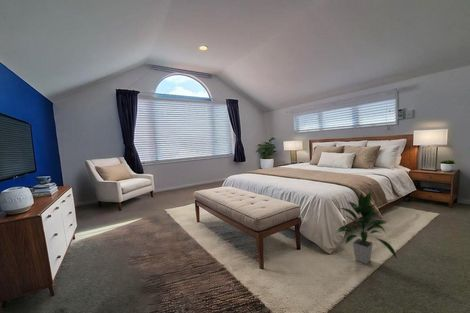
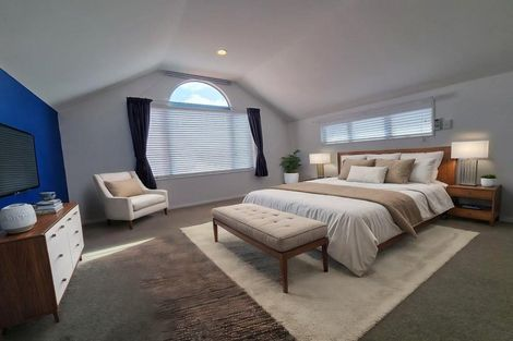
- indoor plant (363, 228)
